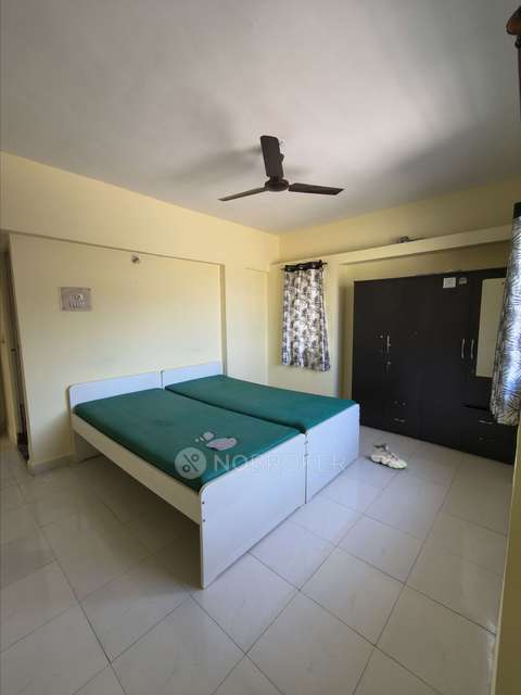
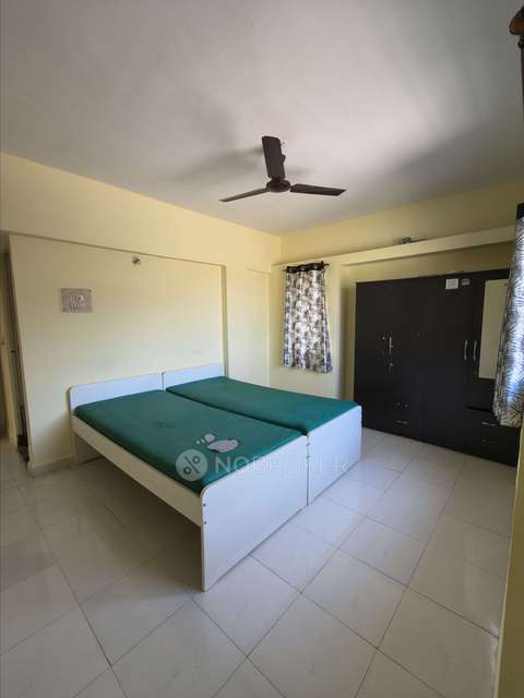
- sneaker (387, 453)
